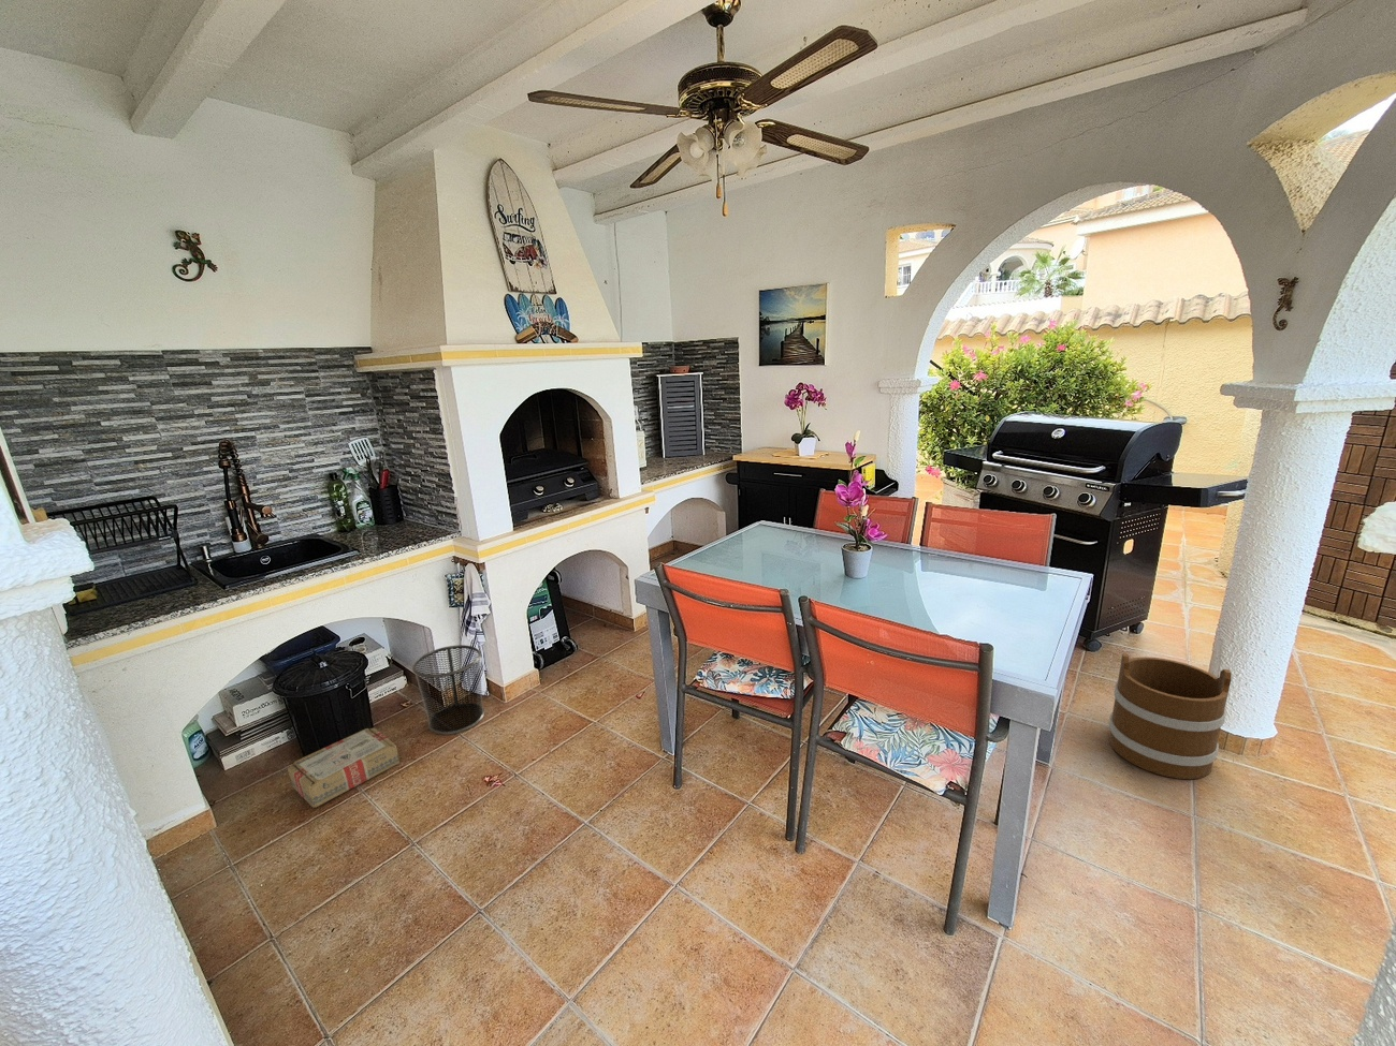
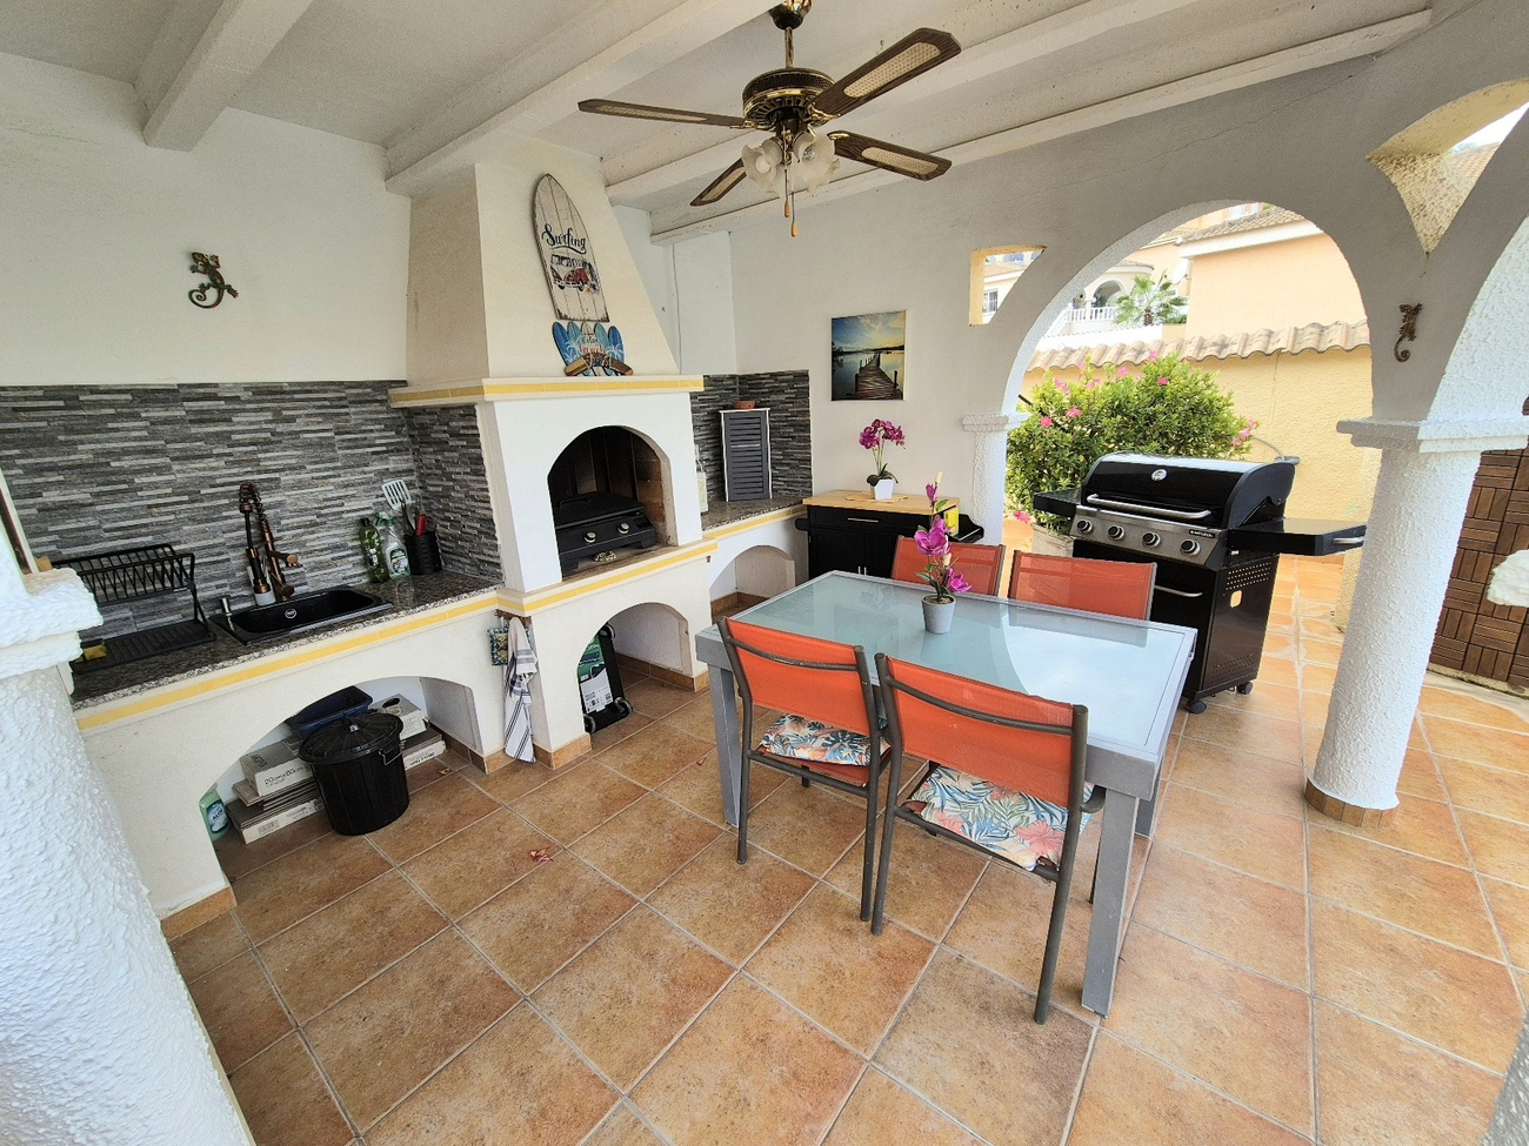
- carton (345, 764)
- waste bin (452, 689)
- bucket (1166, 706)
